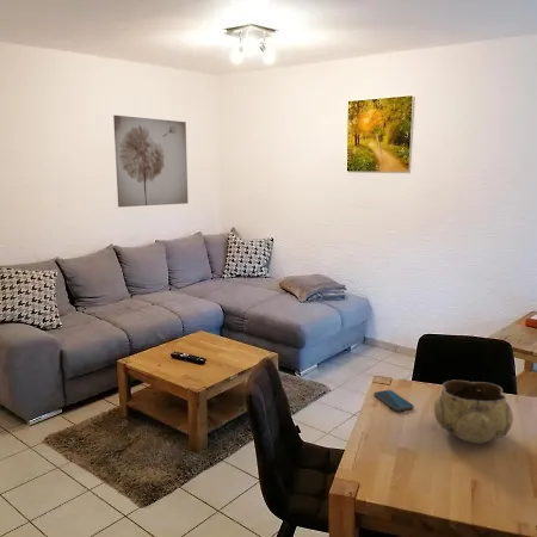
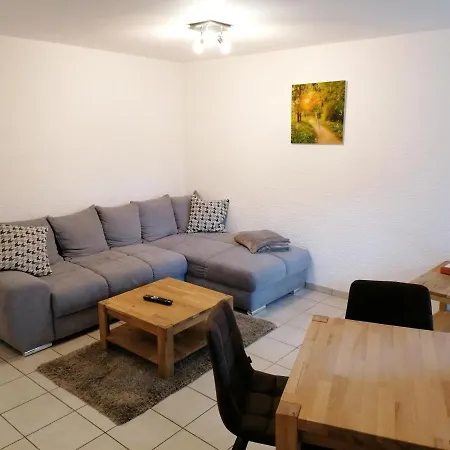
- decorative bowl (471, 413)
- smartphone (393, 400)
- wall art (153, 162)
